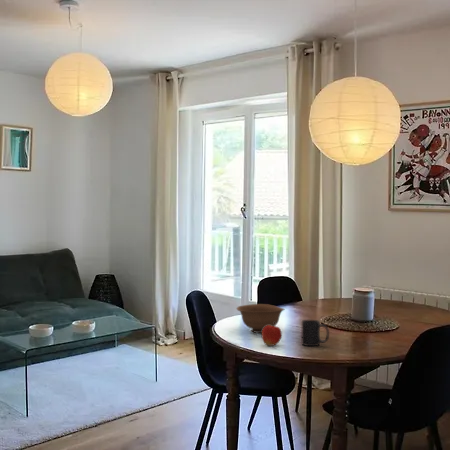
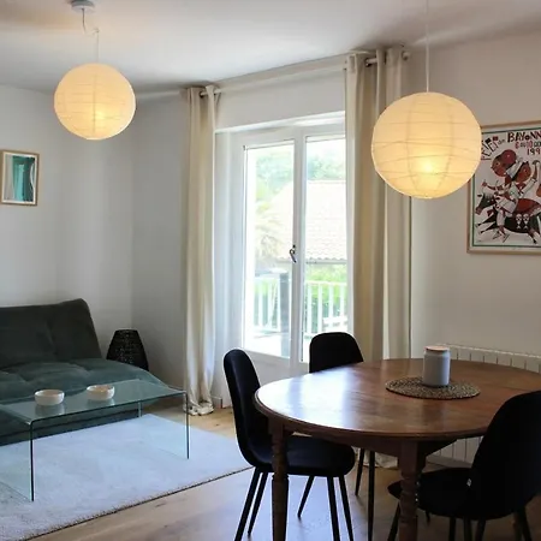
- apple (271, 333)
- bowl (260, 319)
- mug (315, 333)
